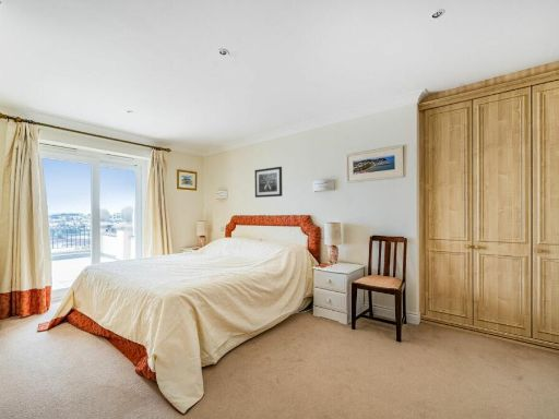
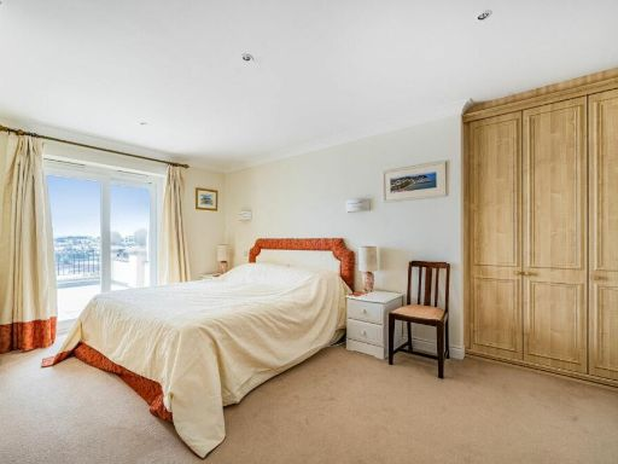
- wall art (267, 182)
